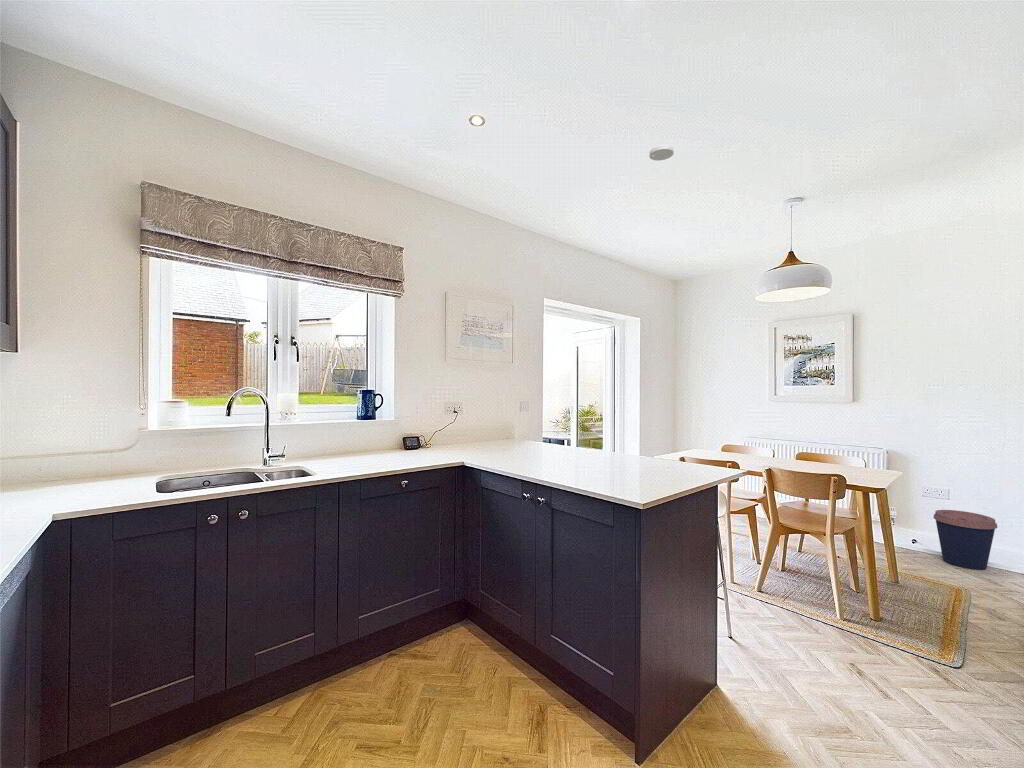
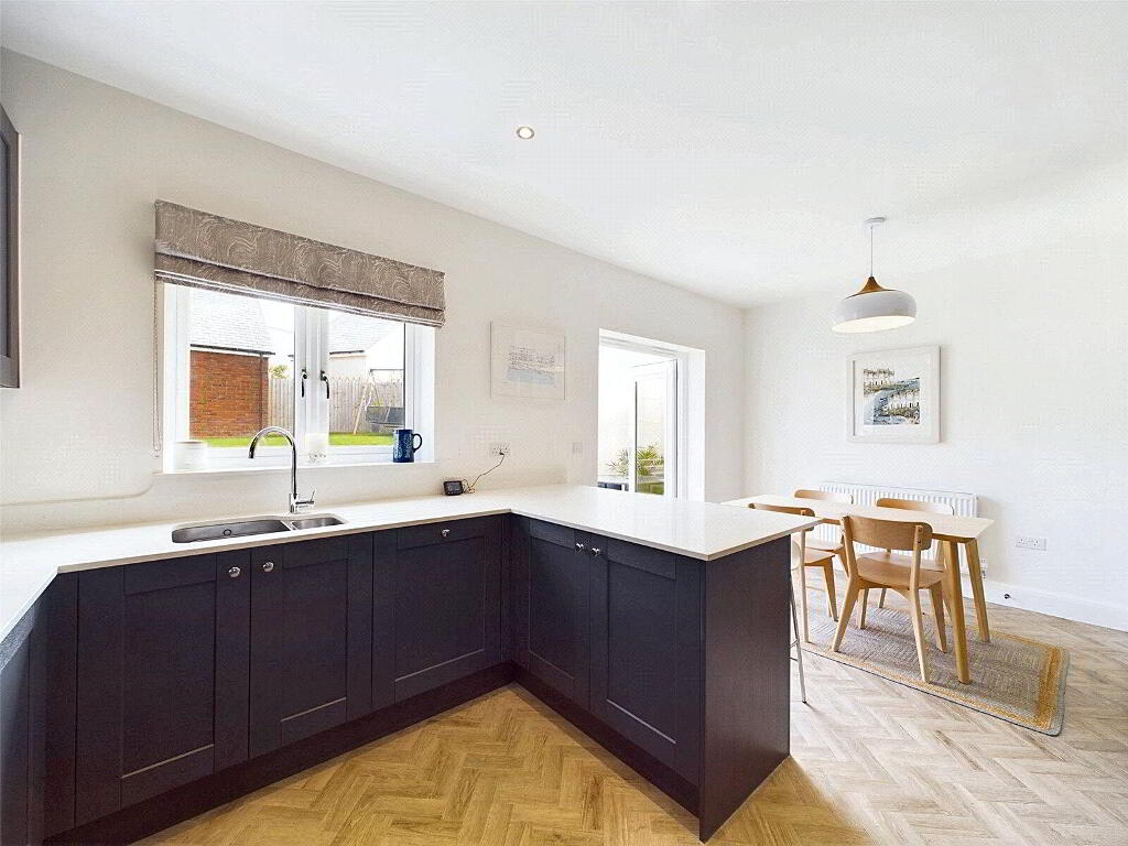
- coffee cup (964, 539)
- smoke detector (661, 153)
